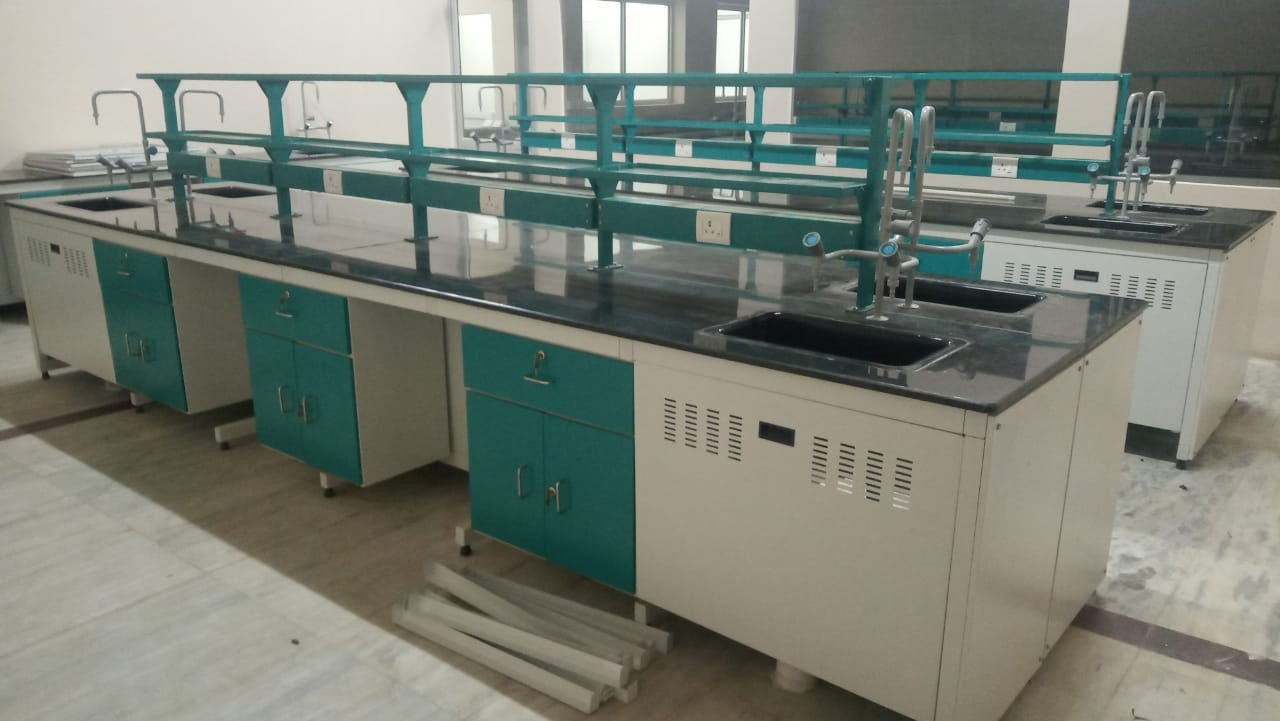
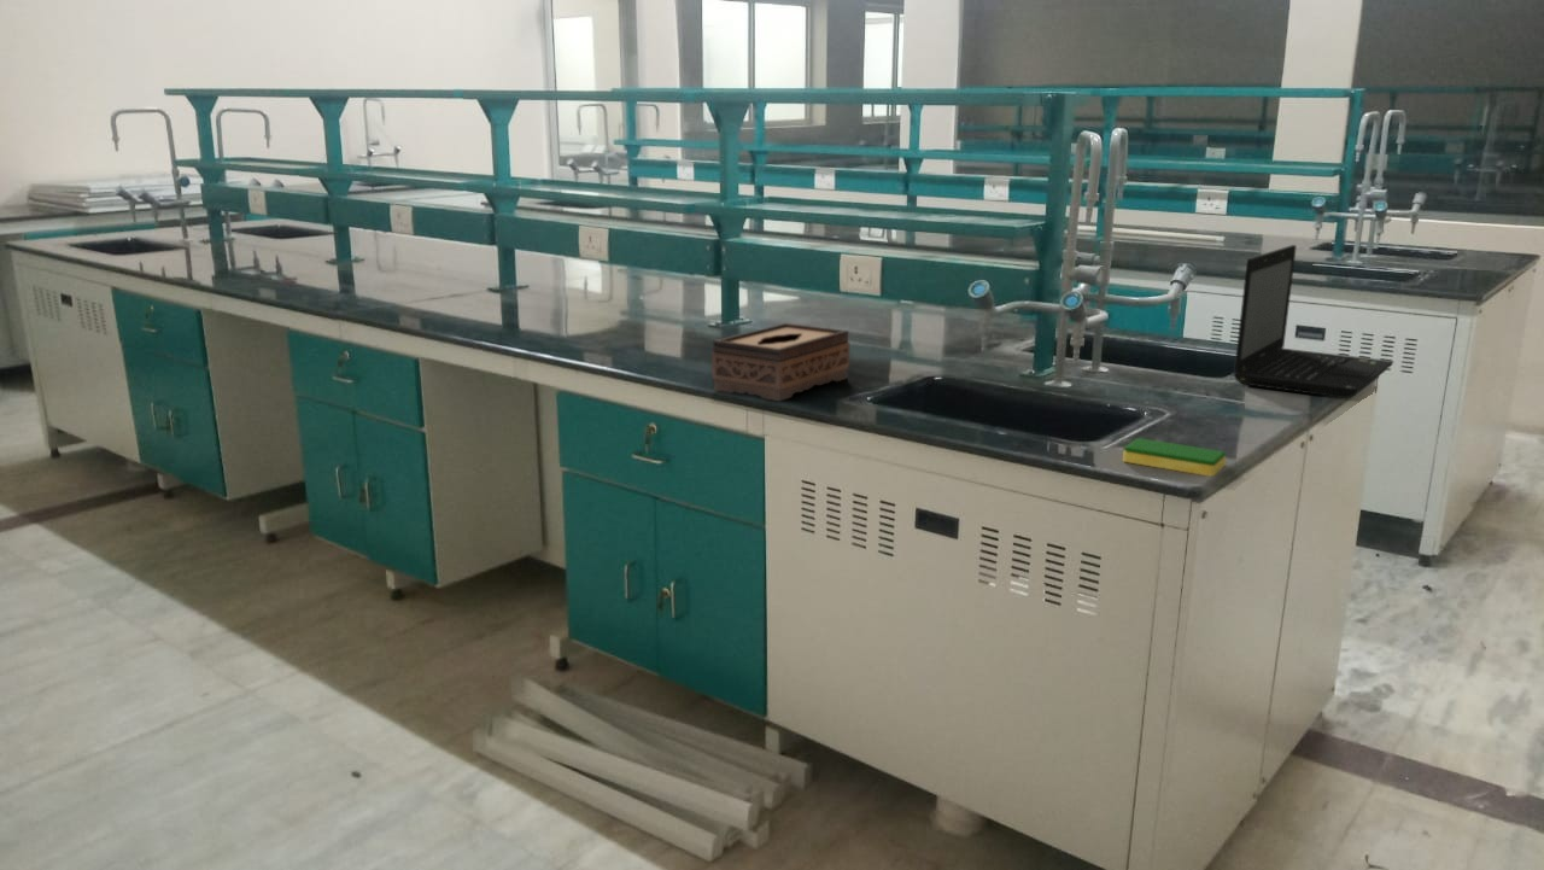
+ tissue box (782, 360)
+ dish sponge (1174, 456)
+ laptop (1287, 315)
